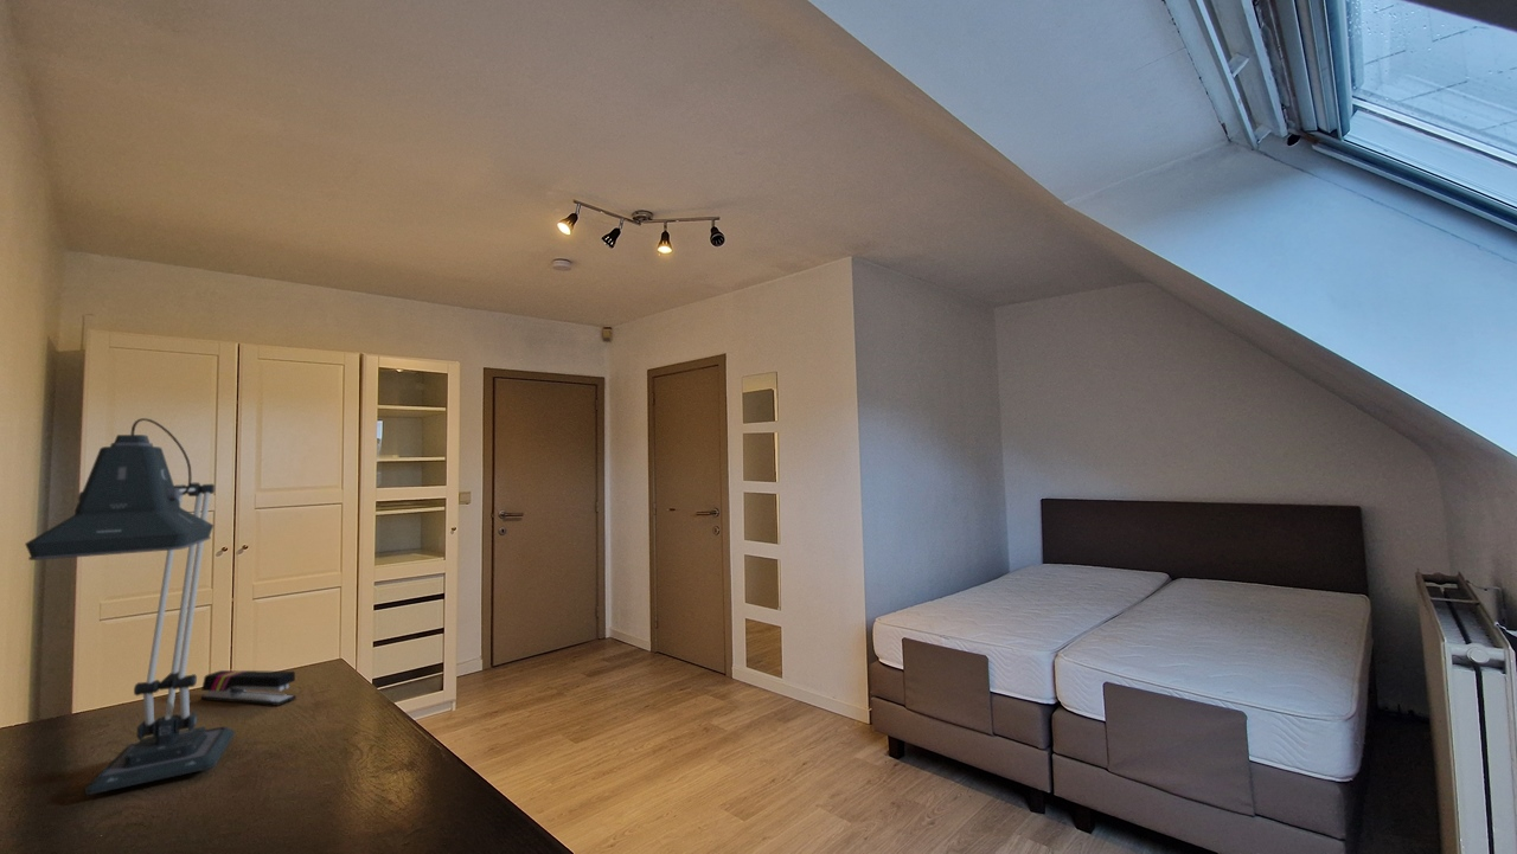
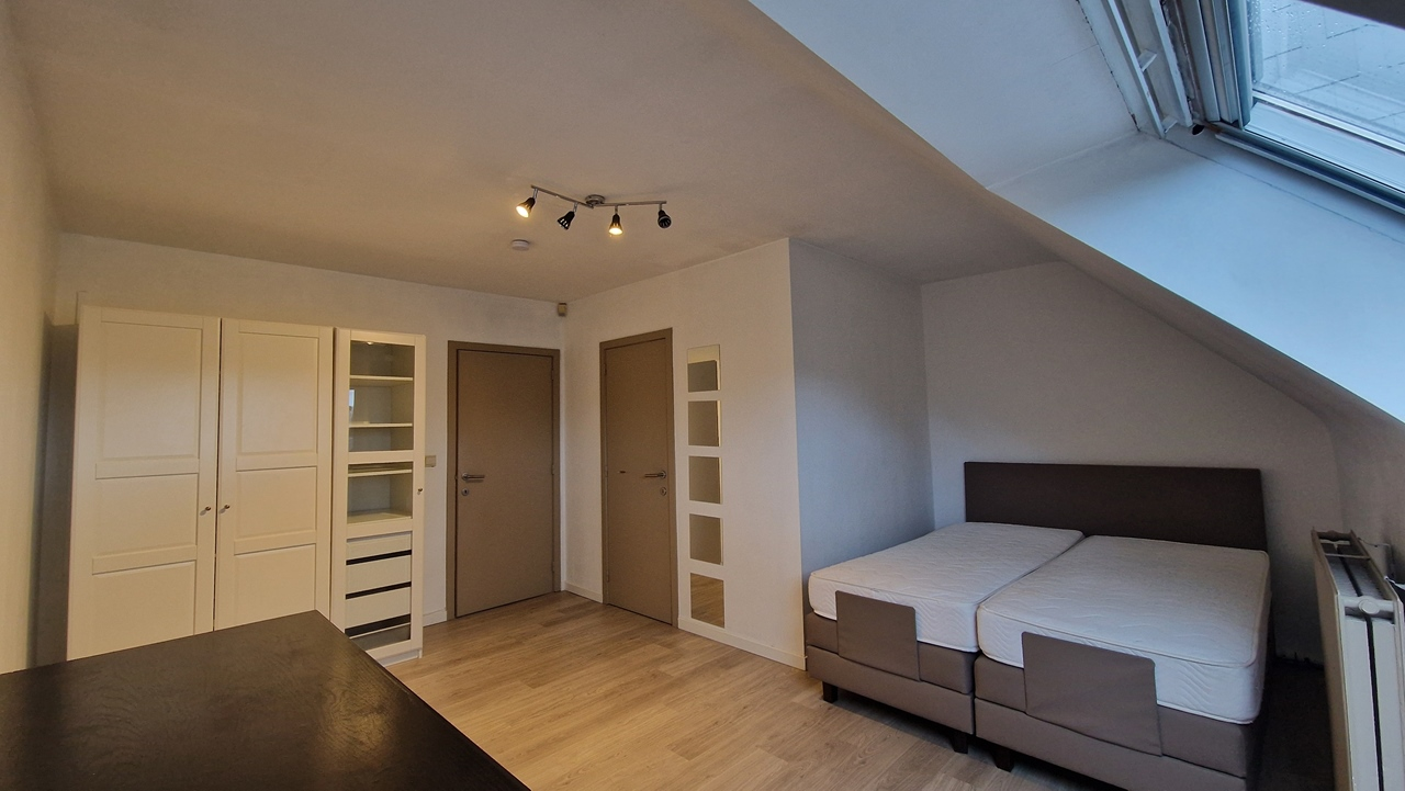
- desk lamp (161, 598)
- stapler (248, 685)
